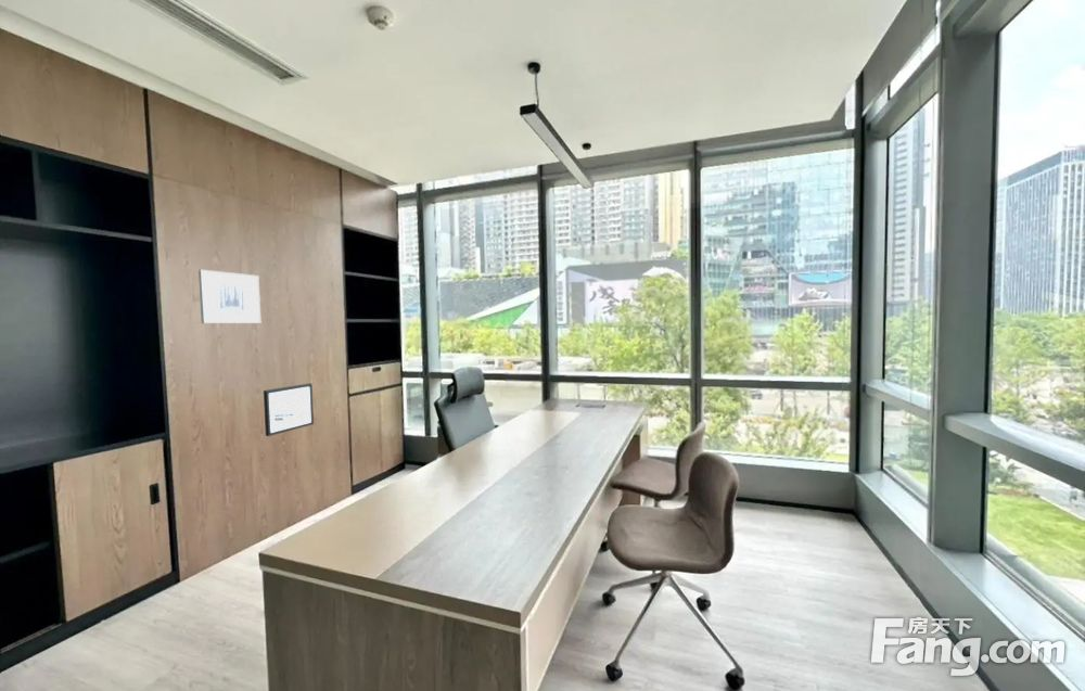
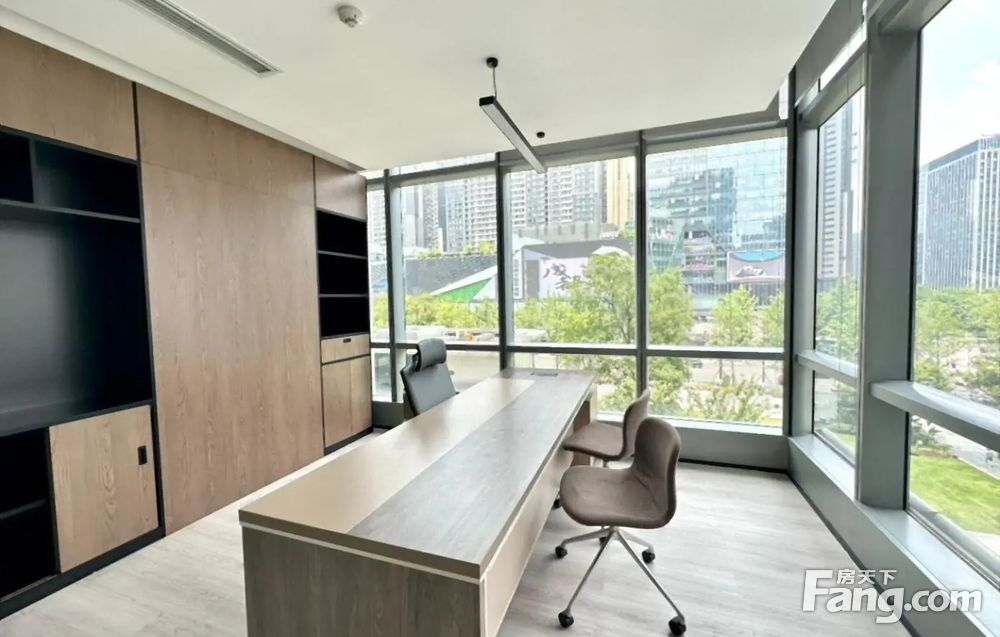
- wall art (231, 297)
- wall art (290, 408)
